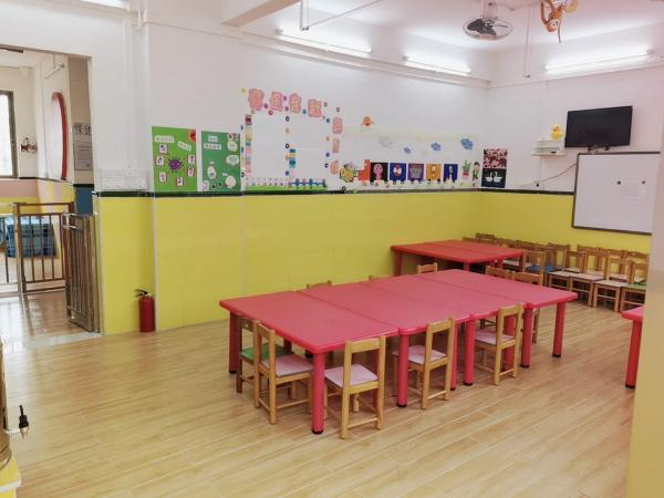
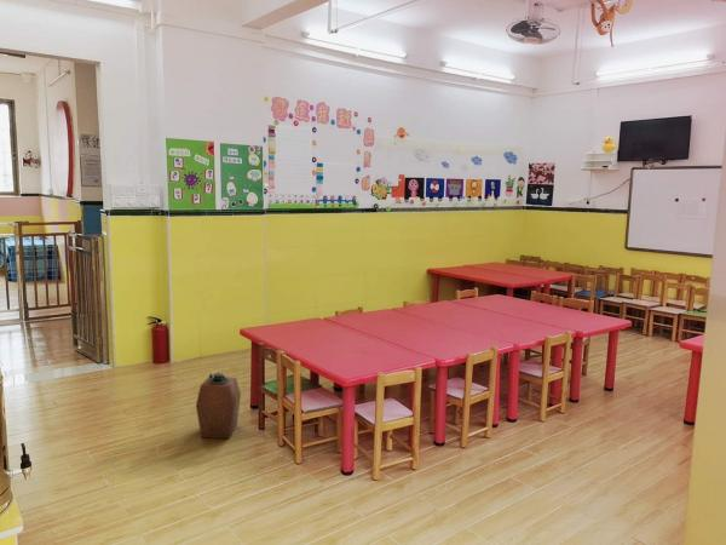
+ speaker (219, 402)
